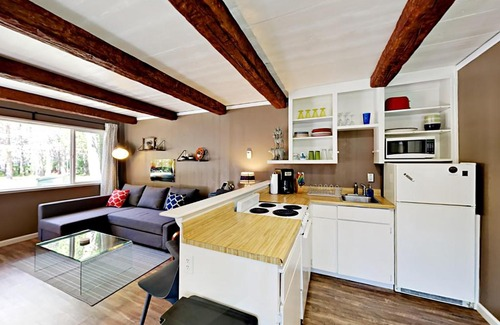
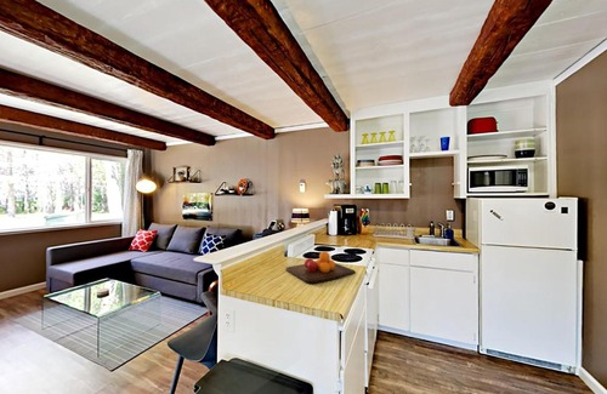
+ chopping board (319, 261)
